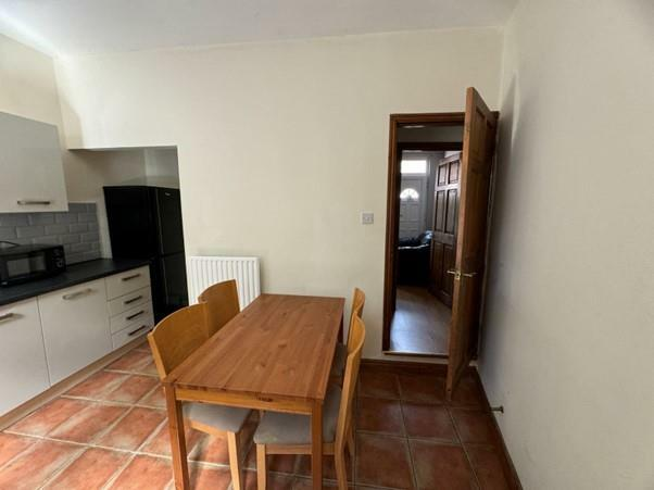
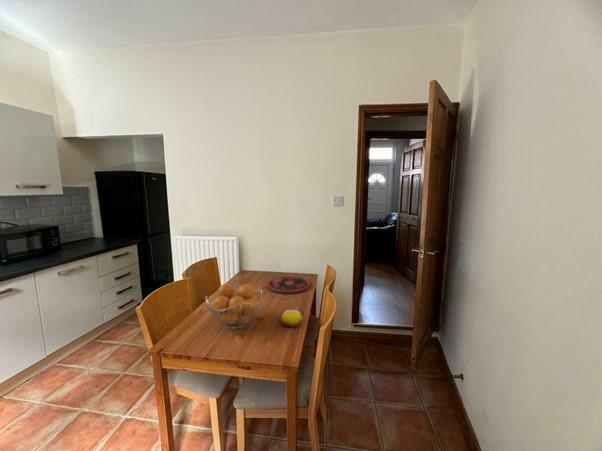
+ fruit (291, 316)
+ fruit basket (234, 304)
+ plate (288, 283)
